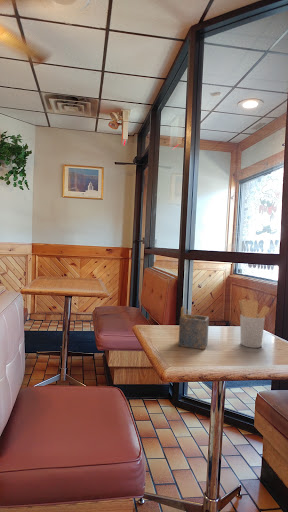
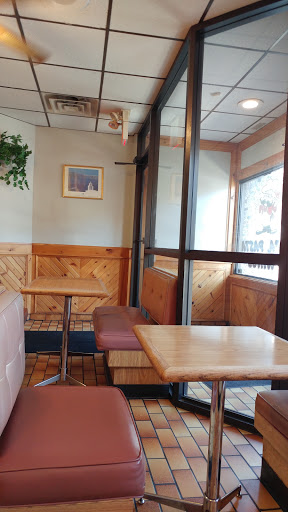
- utensil holder (250, 321)
- napkin holder (193, 326)
